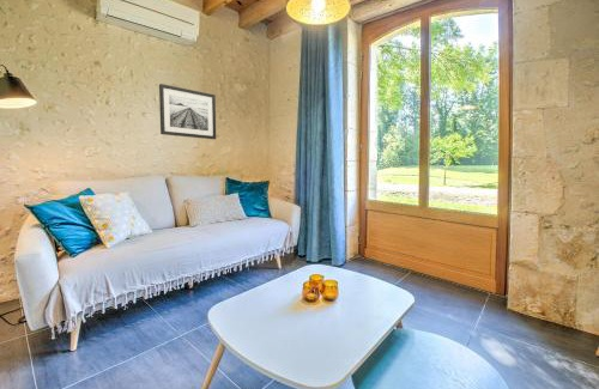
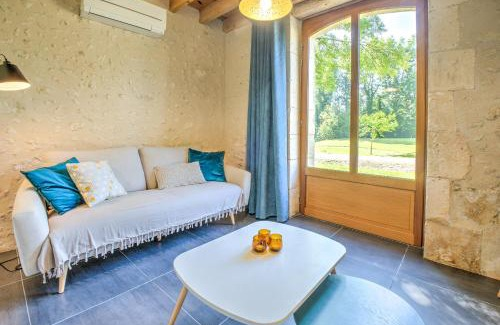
- wall art (189, 113)
